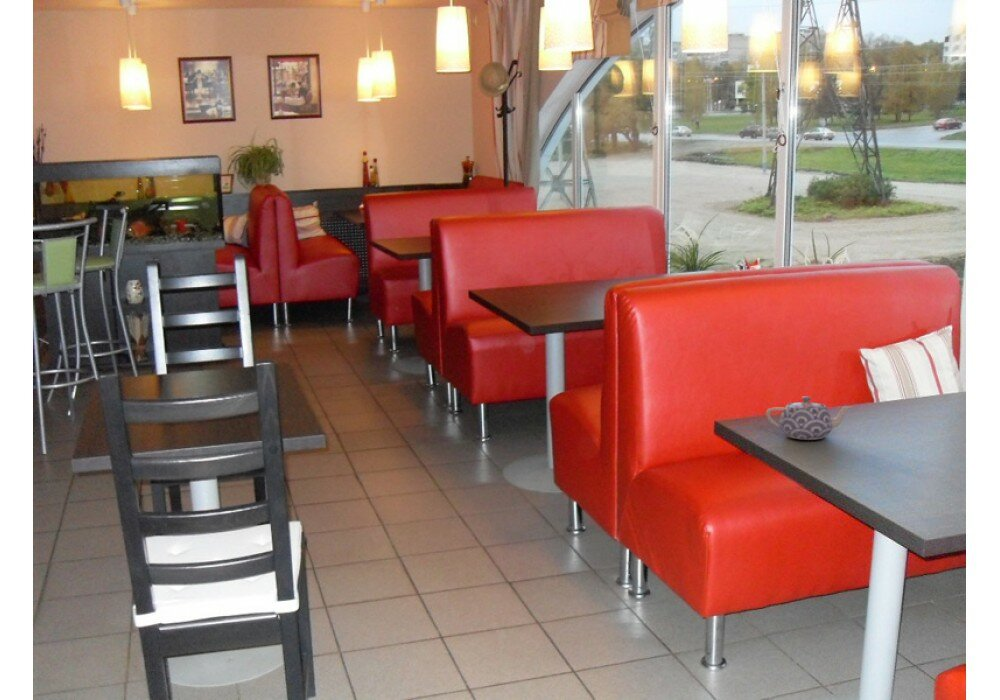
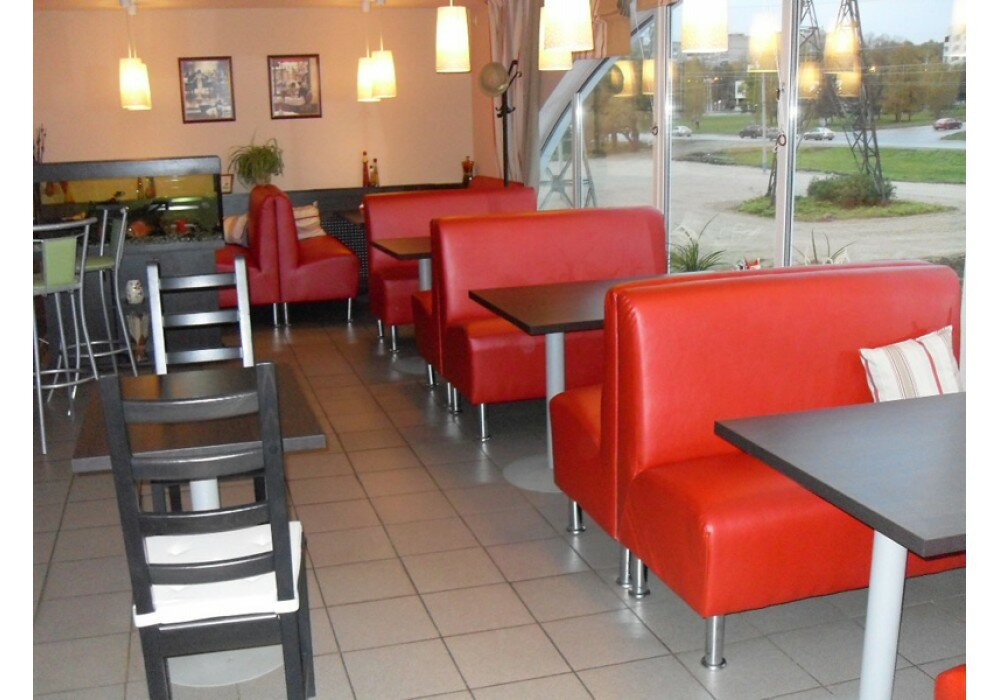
- teapot (808, 416)
